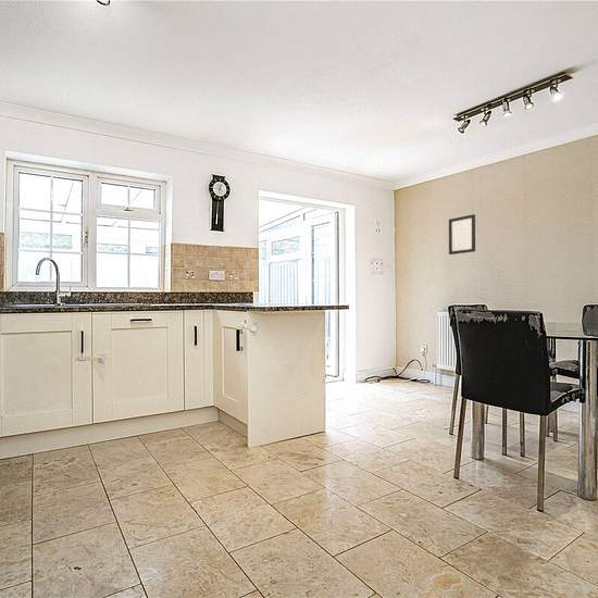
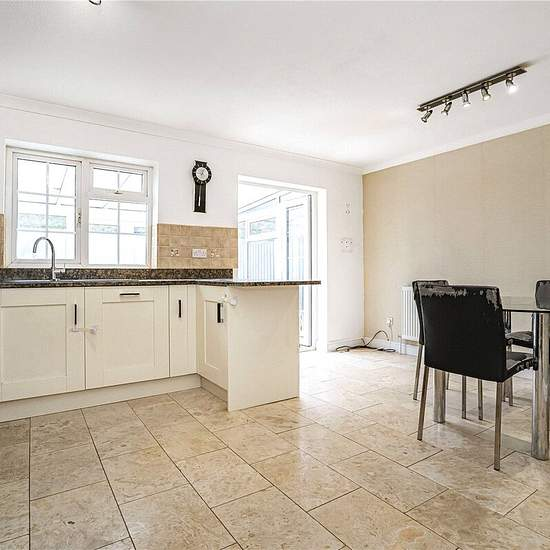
- picture frame (462, 235)
